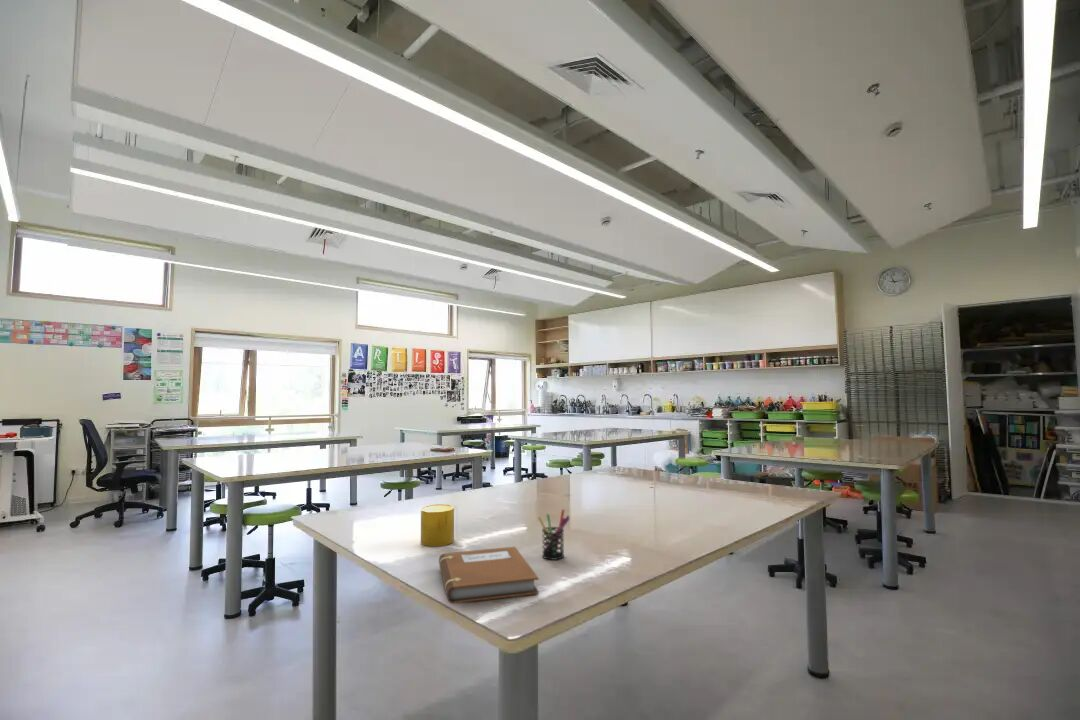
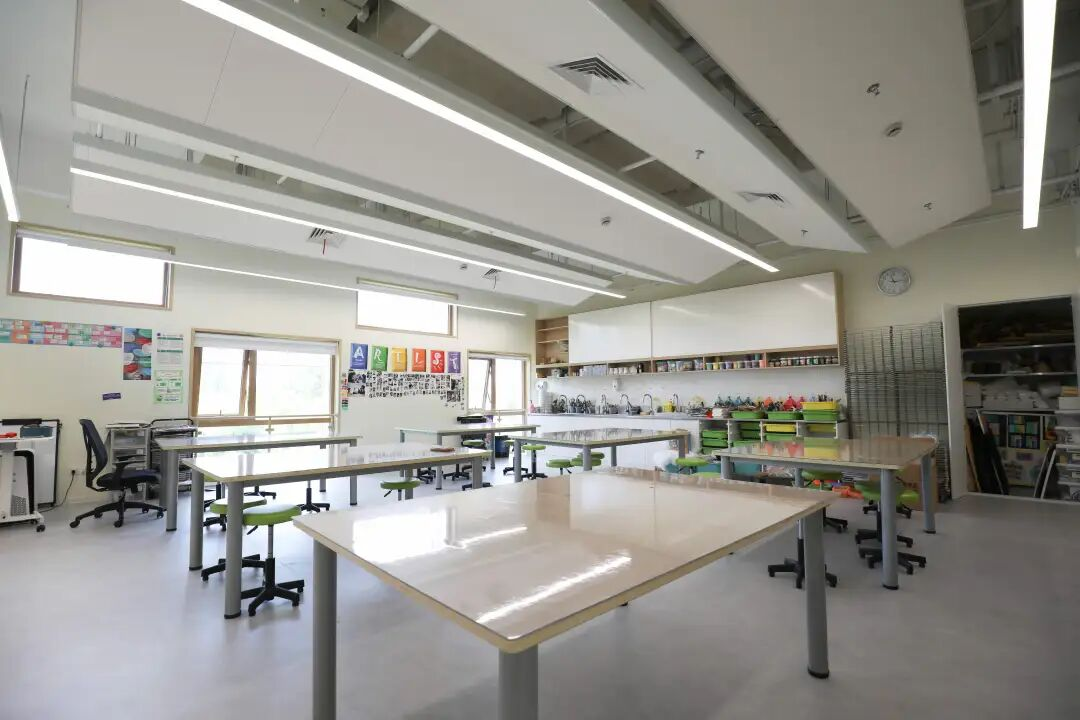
- notebook (484, 571)
- cup (437, 524)
- pen holder (553, 533)
